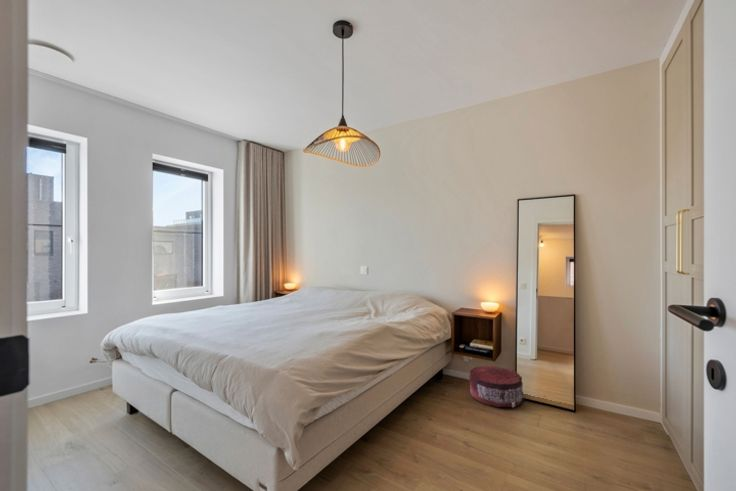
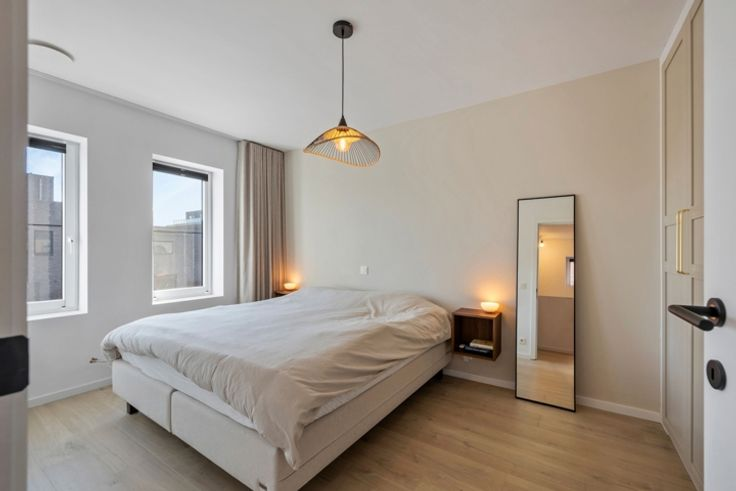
- pouf (495, 384)
